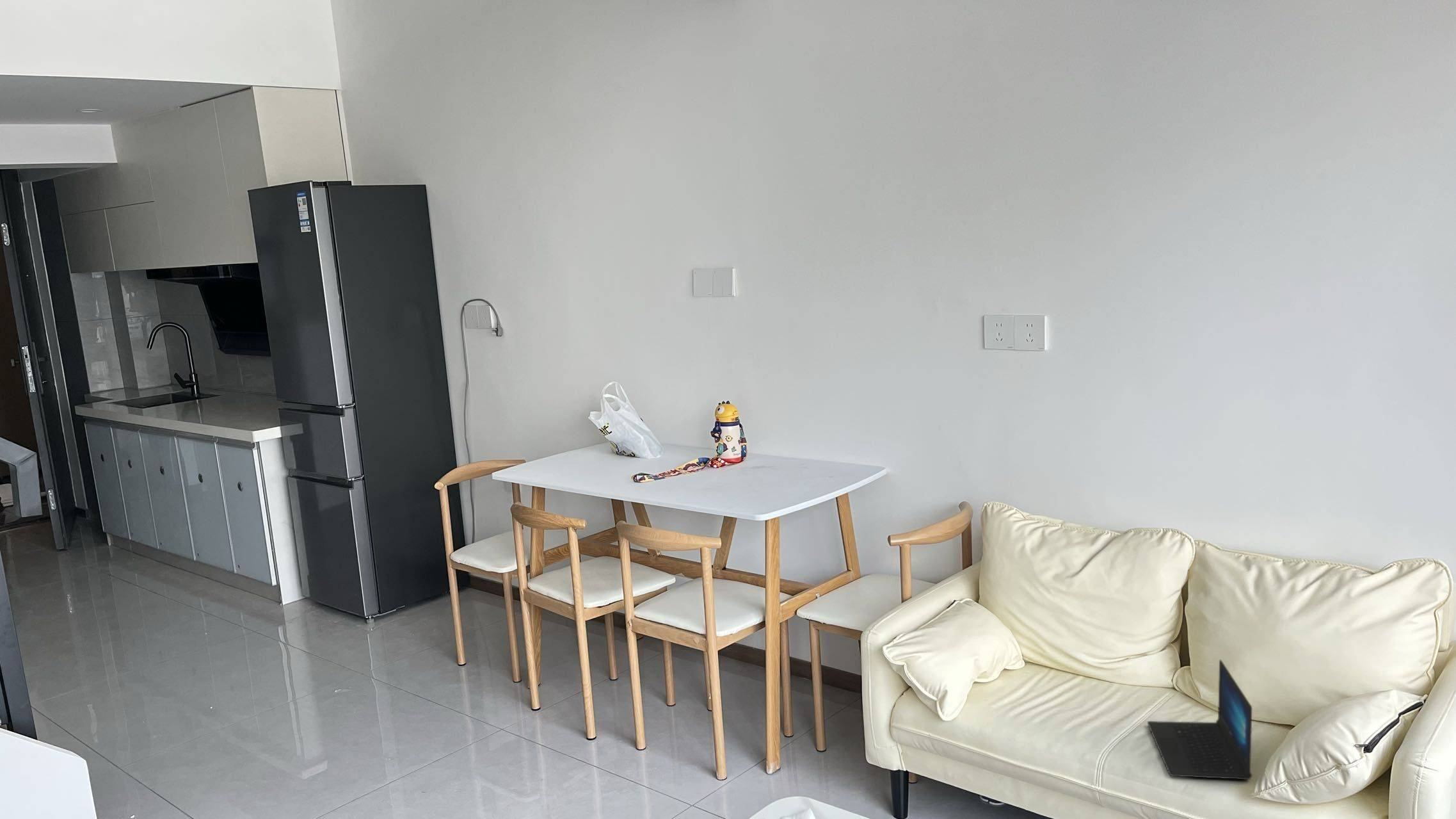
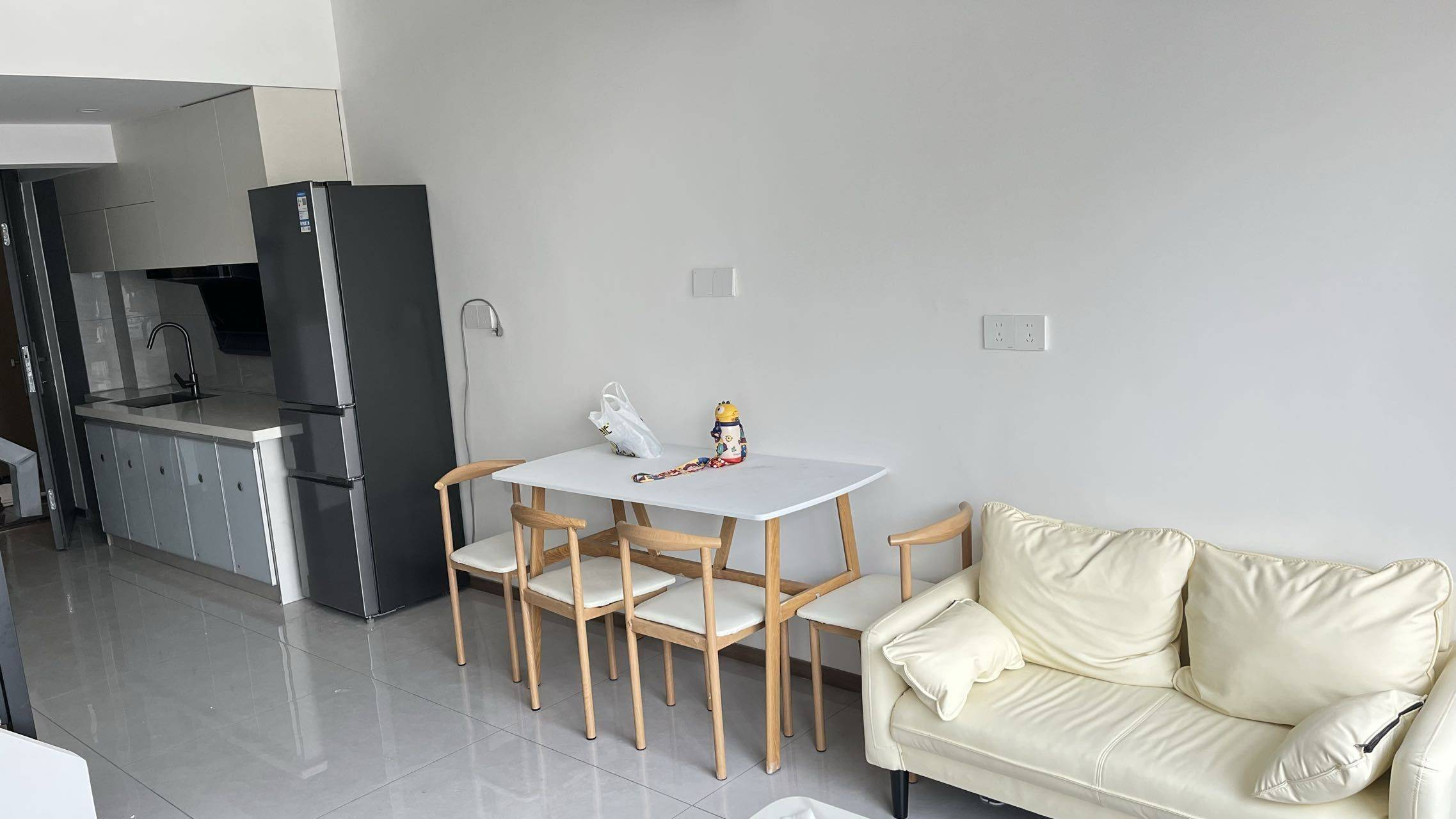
- laptop (1197, 722)
